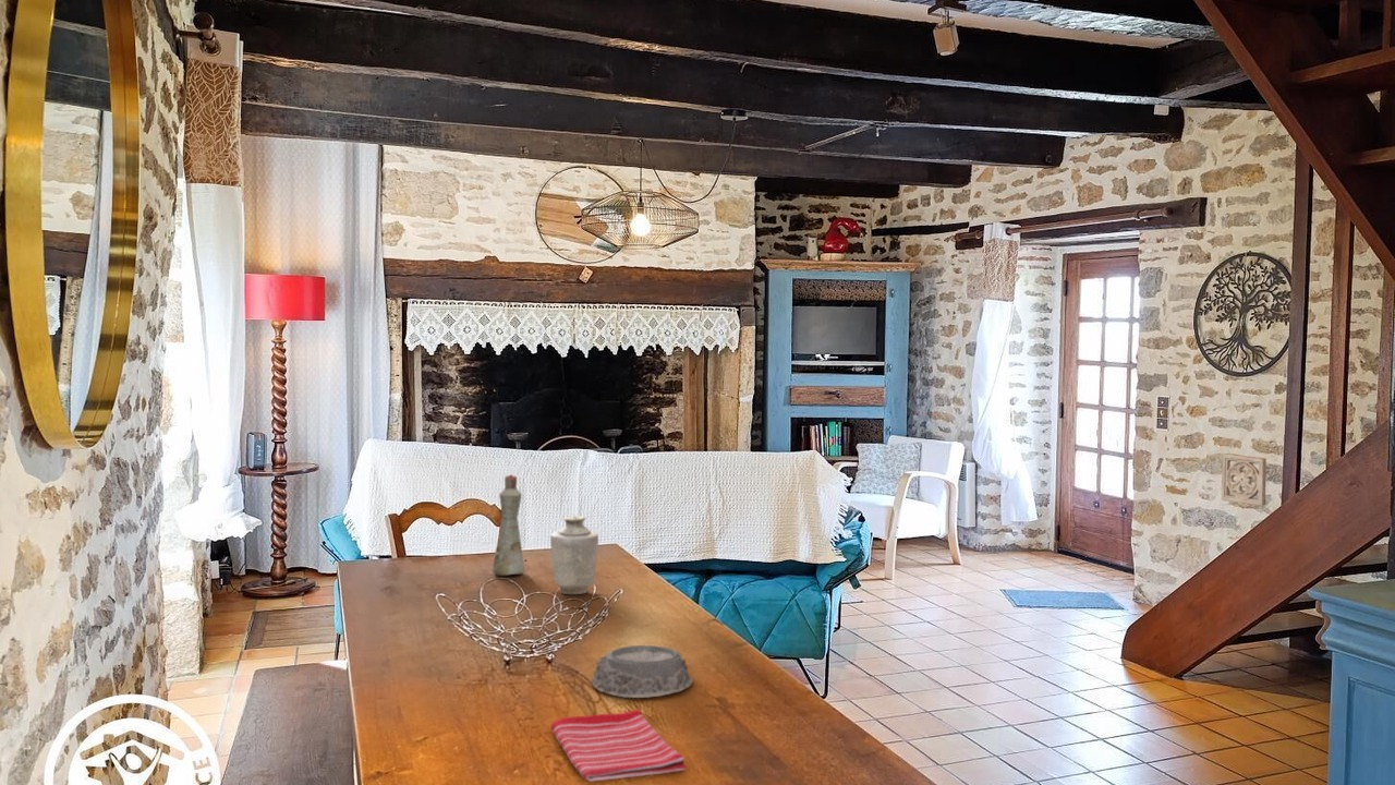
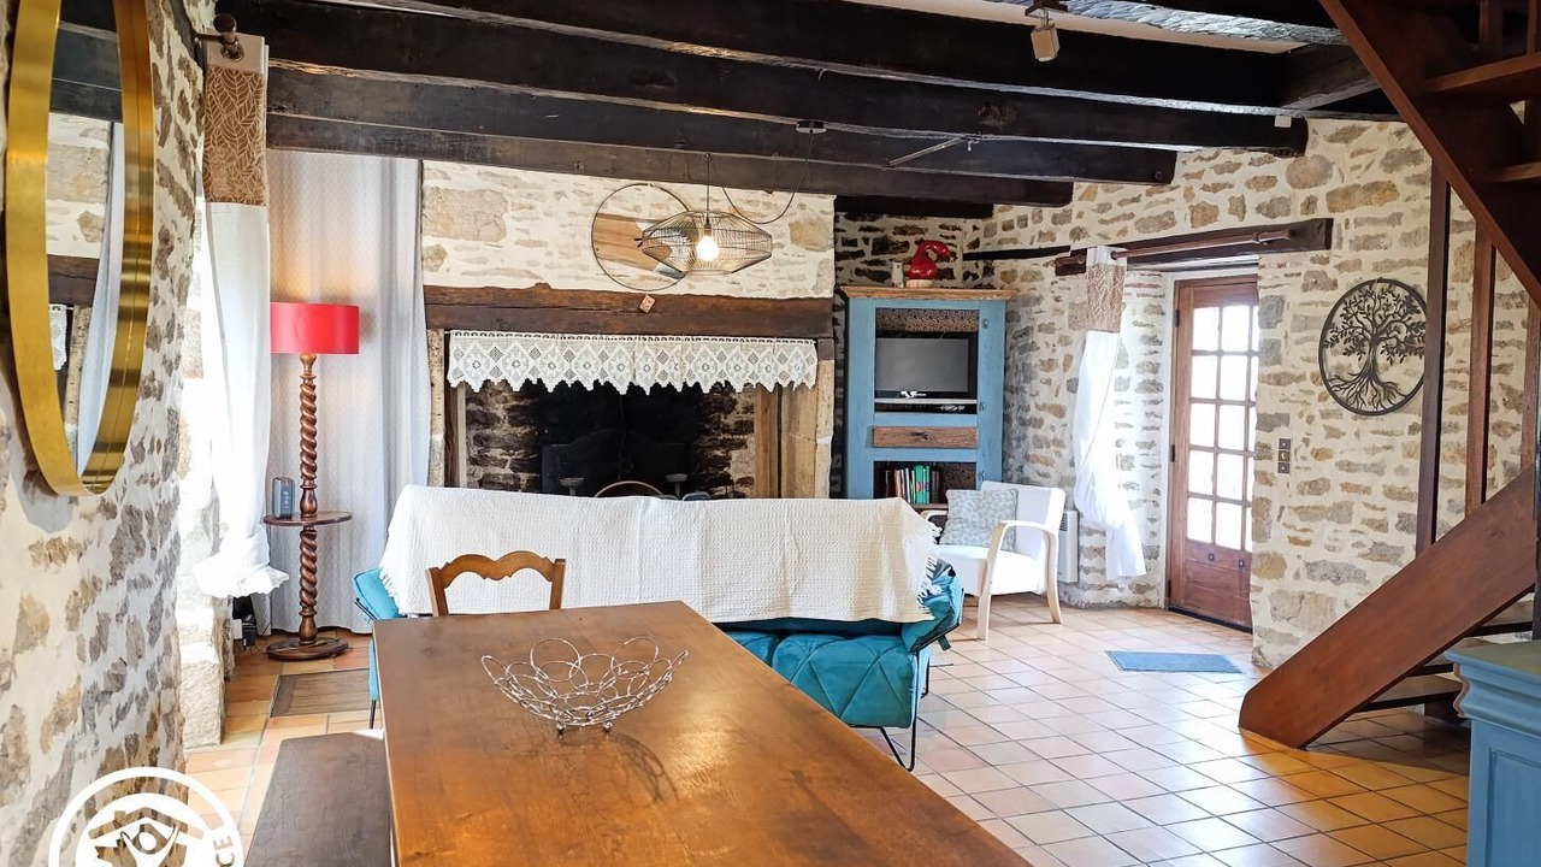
- vase (574, 554)
- dish towel (615, 742)
- bottle (509, 523)
- mortar (642, 666)
- wall ornament (1244, 480)
